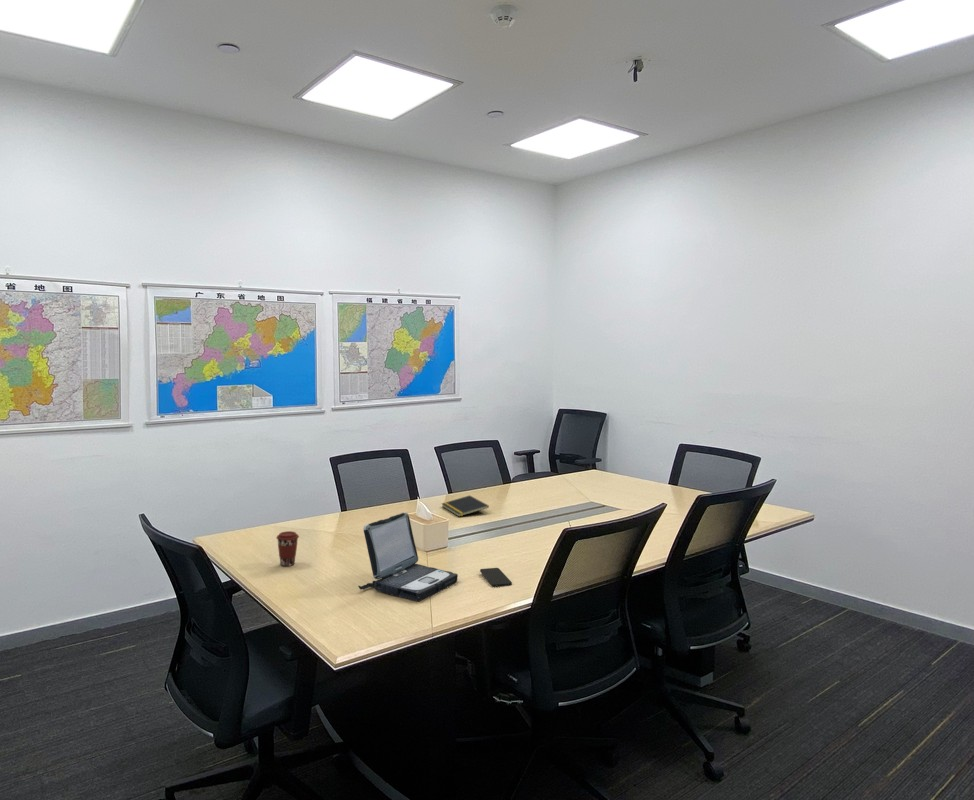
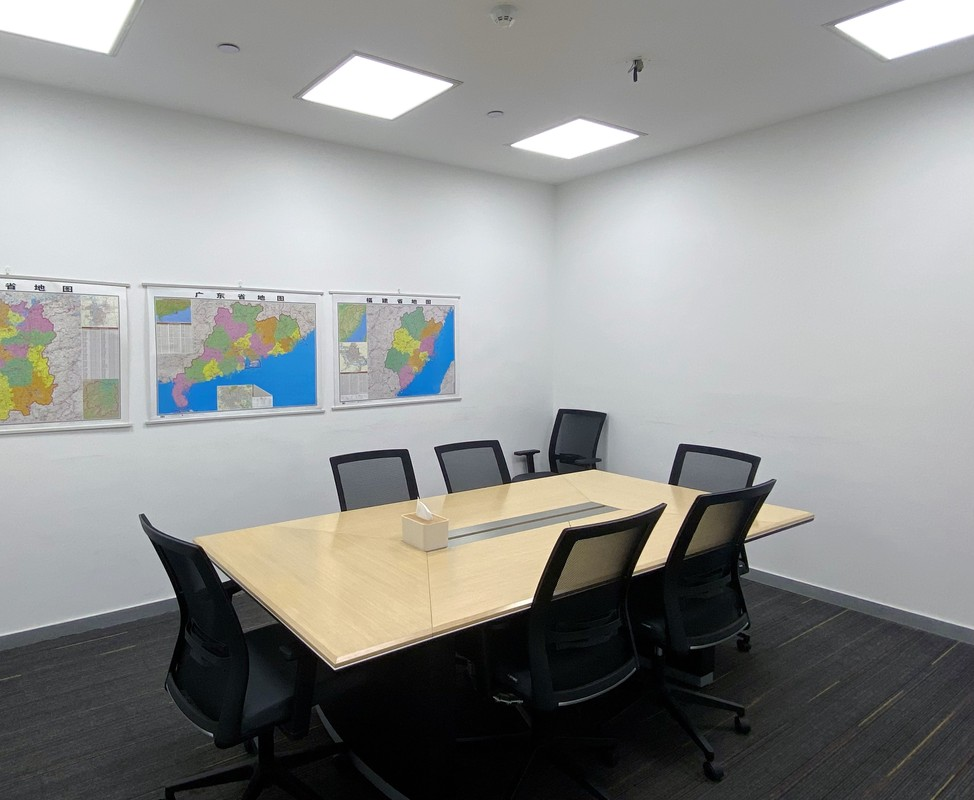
- smartphone (495, 576)
- notepad (464, 505)
- laptop (409, 553)
- coffee cup (287, 548)
